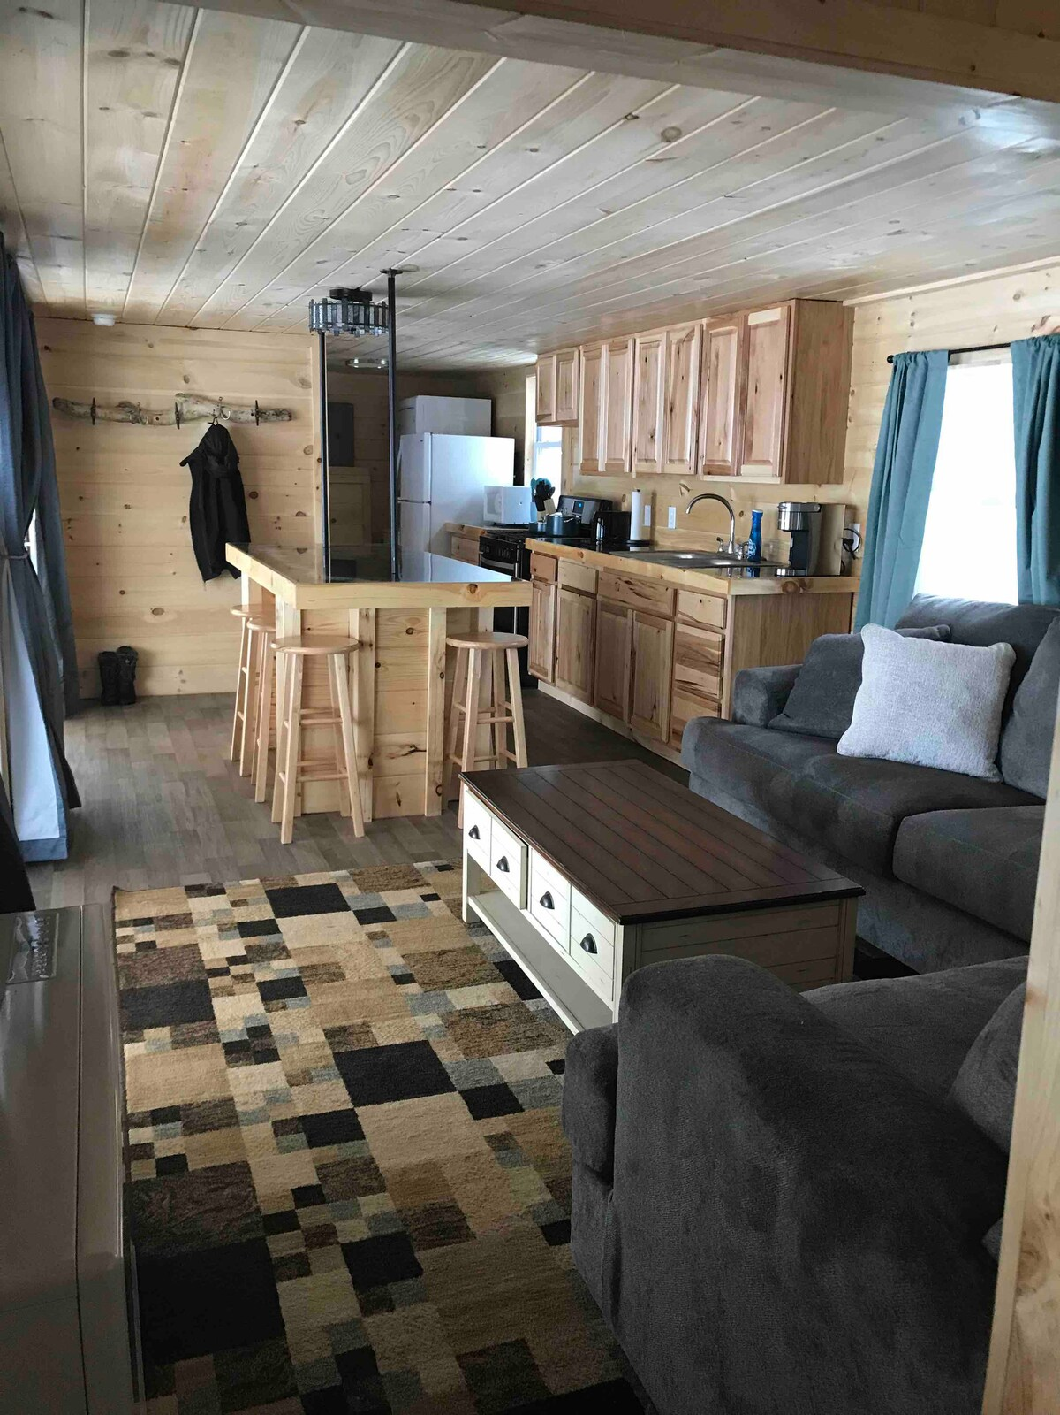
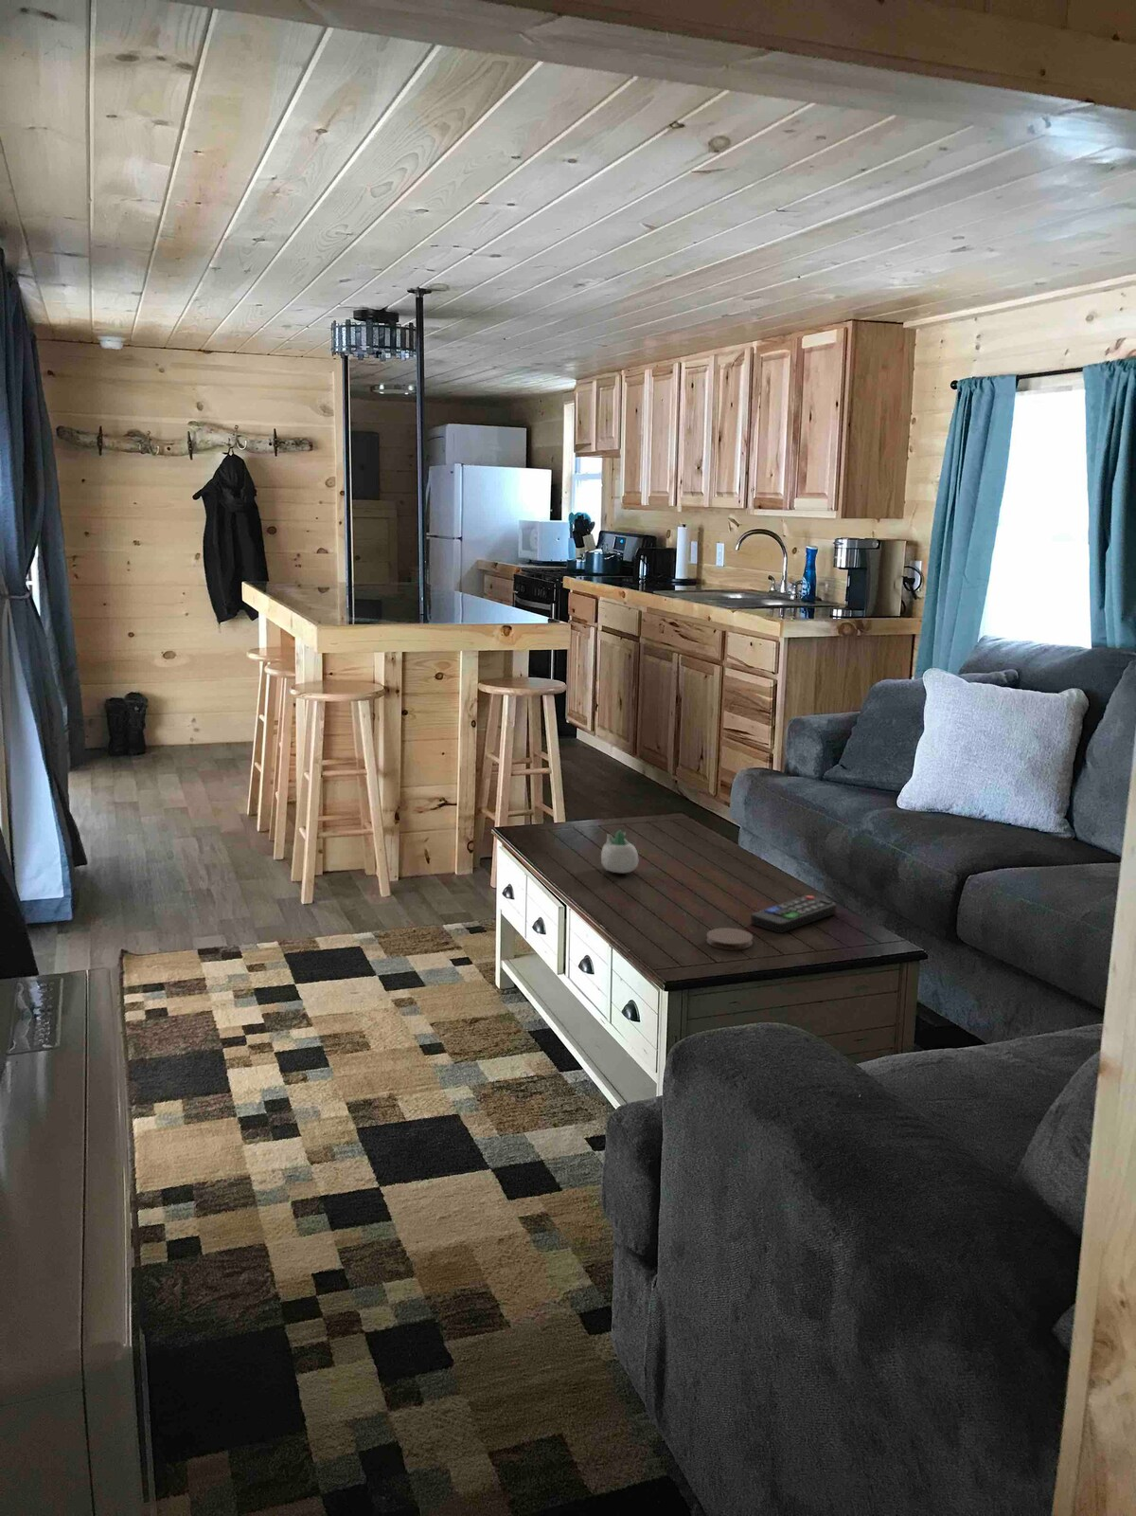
+ coaster (729, 938)
+ succulent planter (619, 850)
+ remote control (794, 912)
